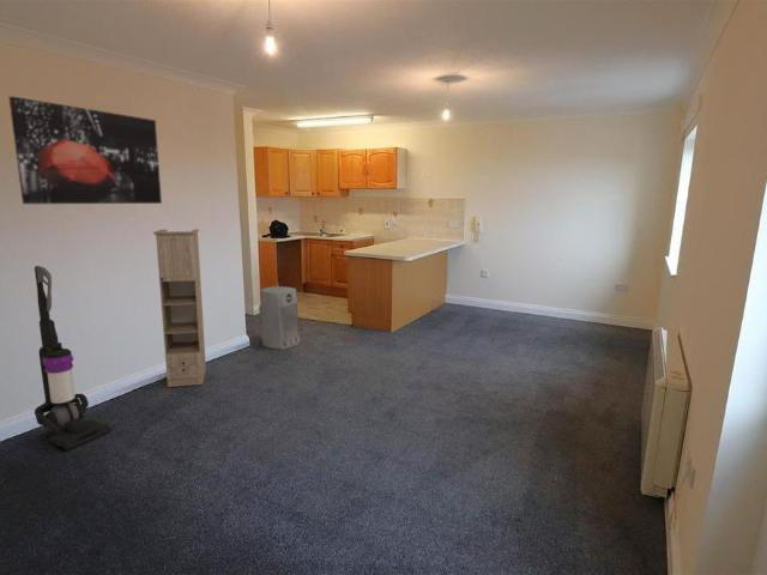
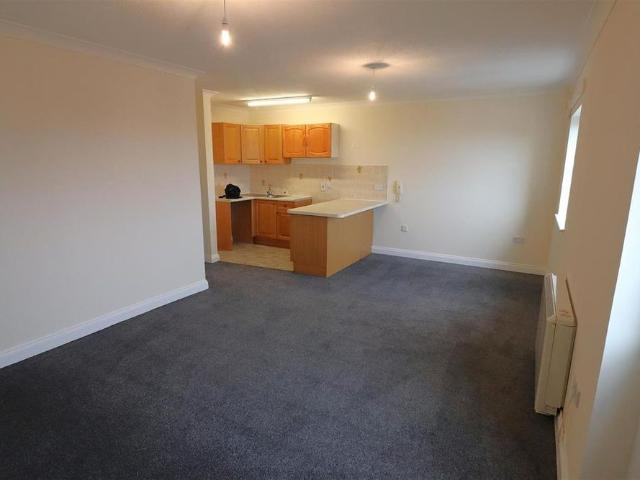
- vacuum cleaner (60, 353)
- wall art (96, 157)
- air purifier (278, 316)
- storage cabinet (182, 307)
